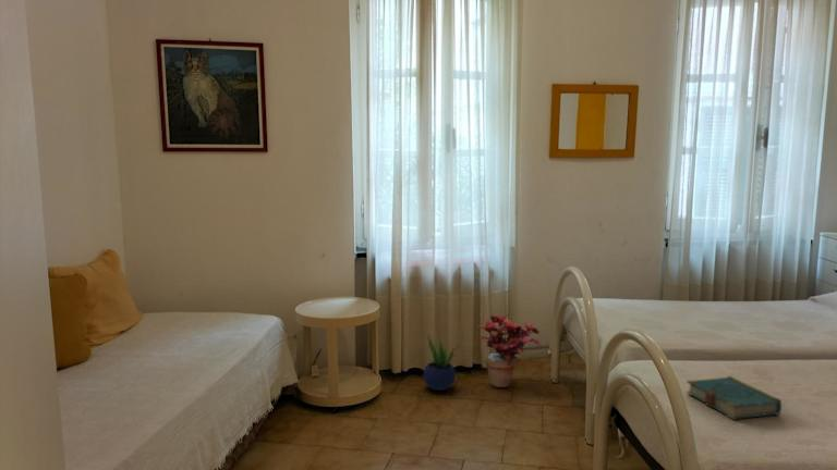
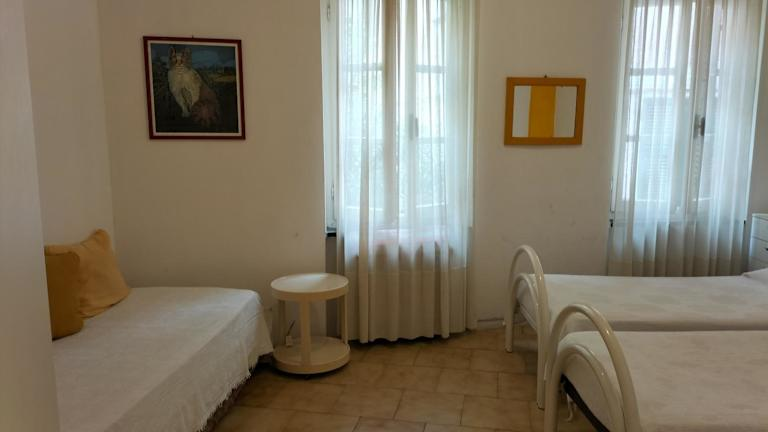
- potted plant (441, 361)
- potted plant (506, 351)
- book (730, 396)
